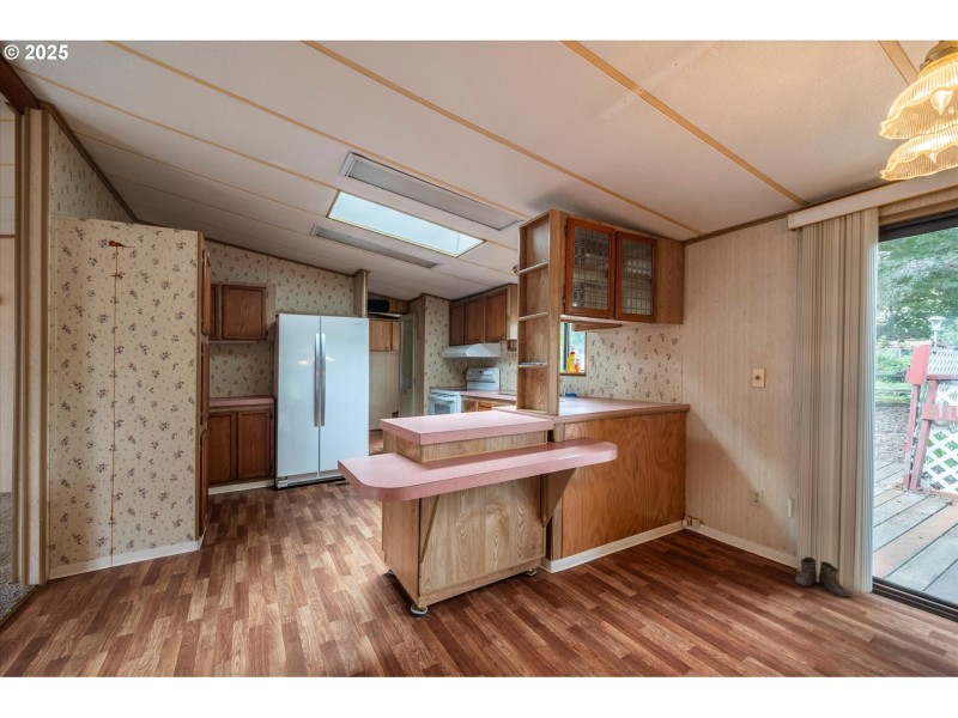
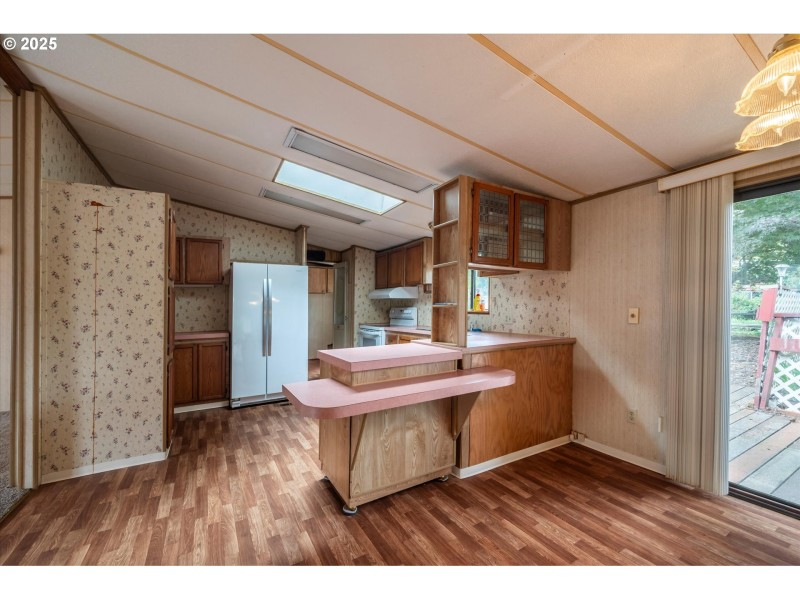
- boots (815, 574)
